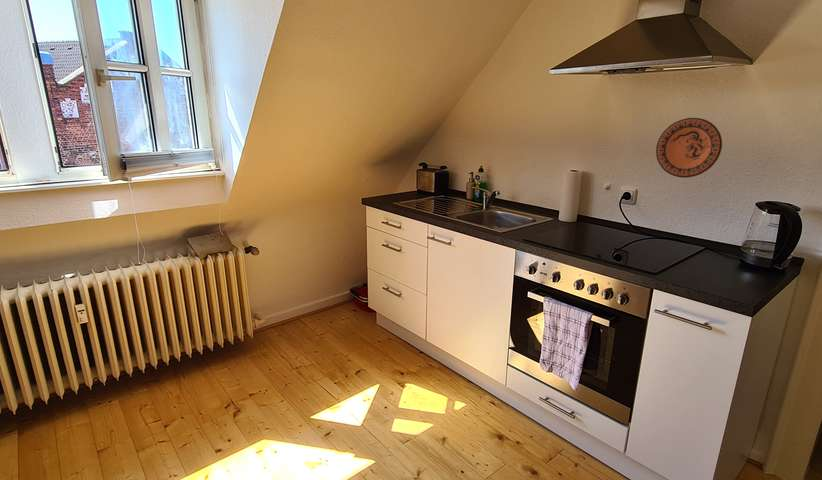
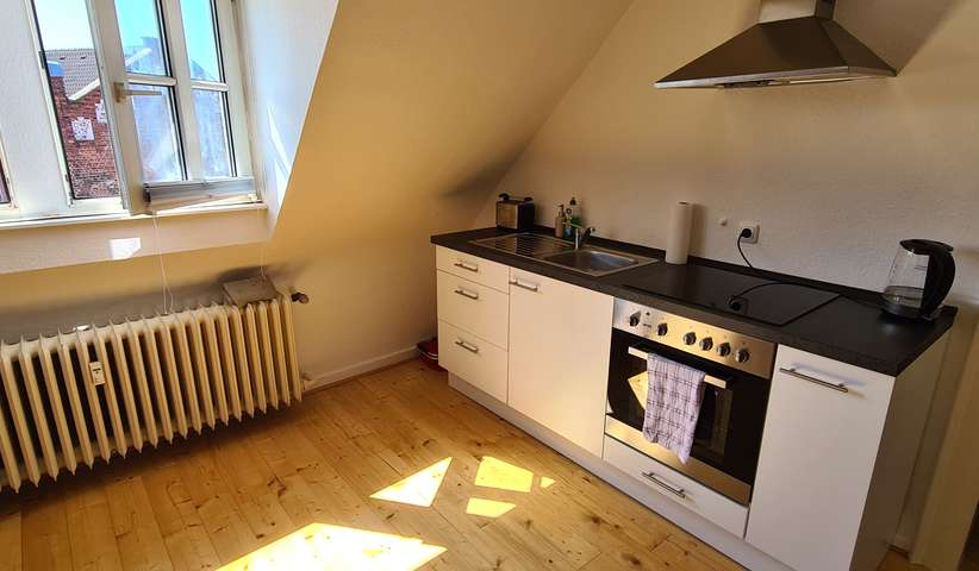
- decorative plate (687, 148)
